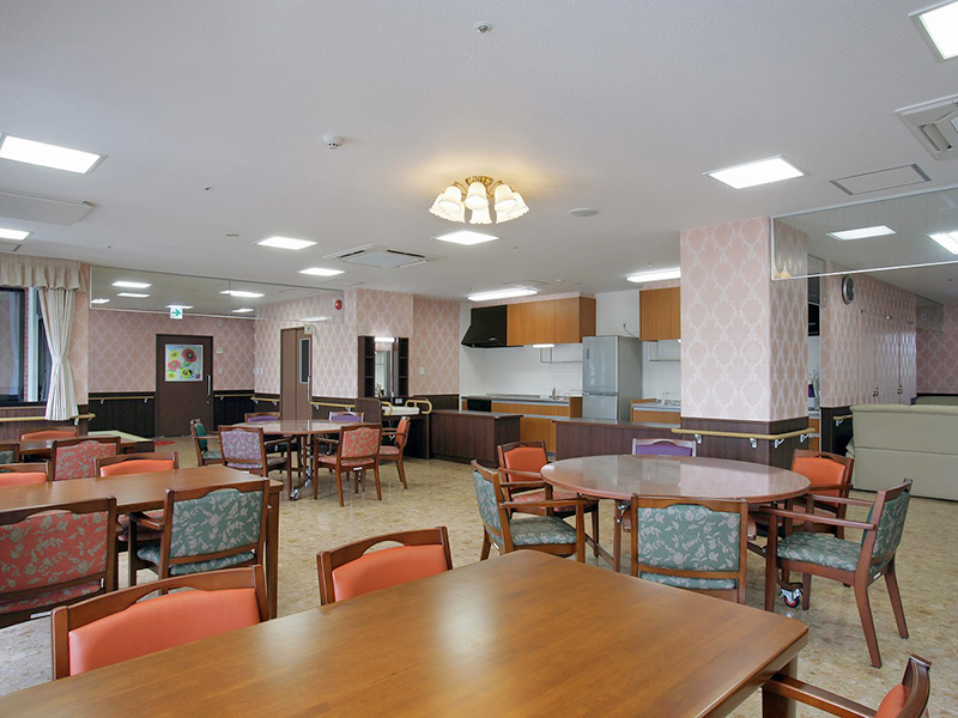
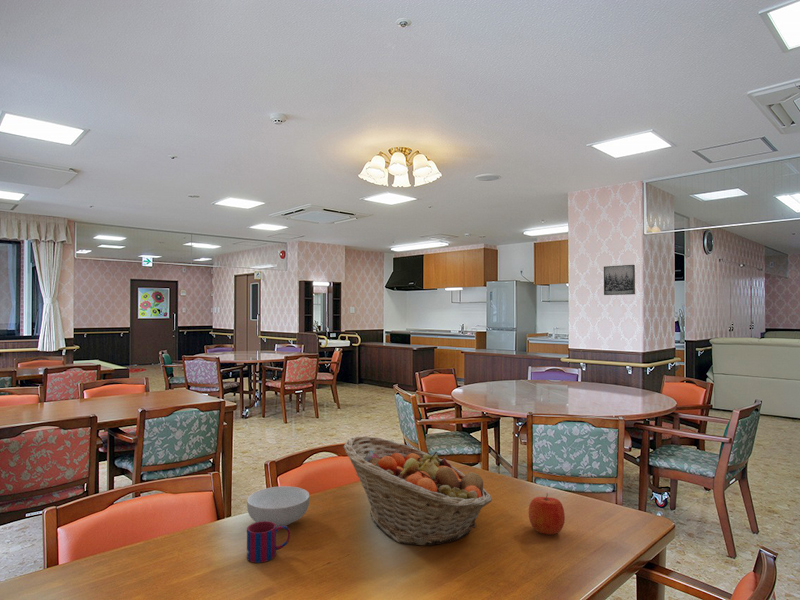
+ mug (268, 540)
+ fruit basket (414, 481)
+ apple (546, 512)
+ wall art (619, 280)
+ cereal bowl (278, 509)
